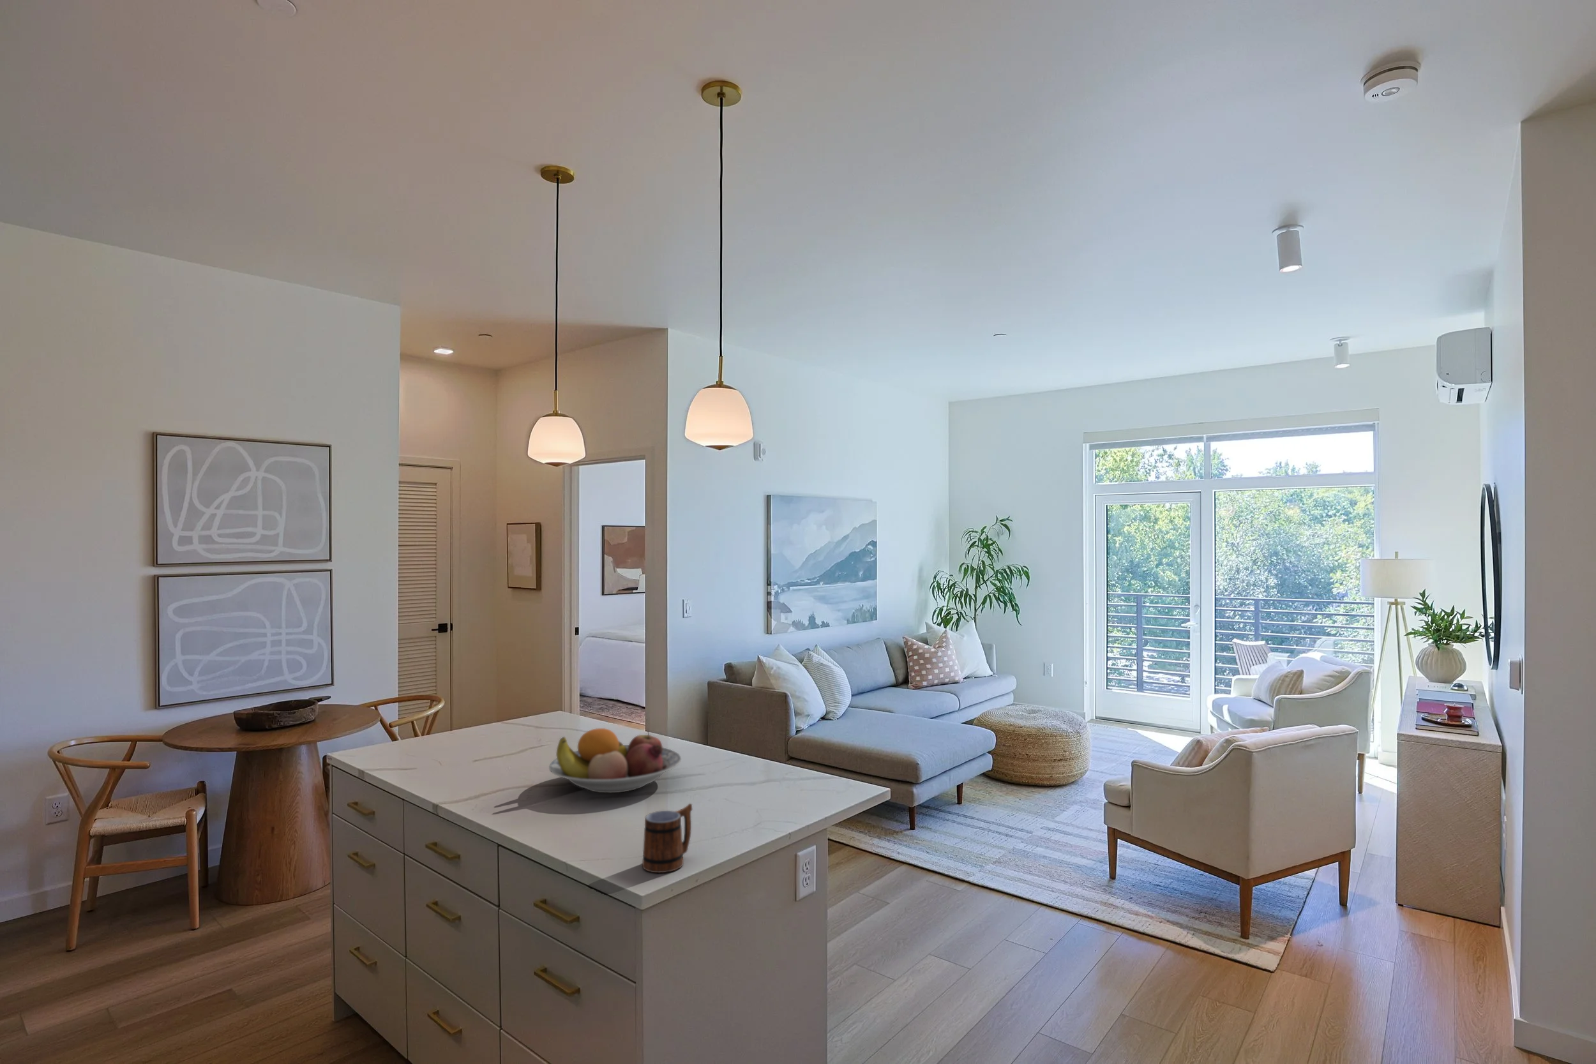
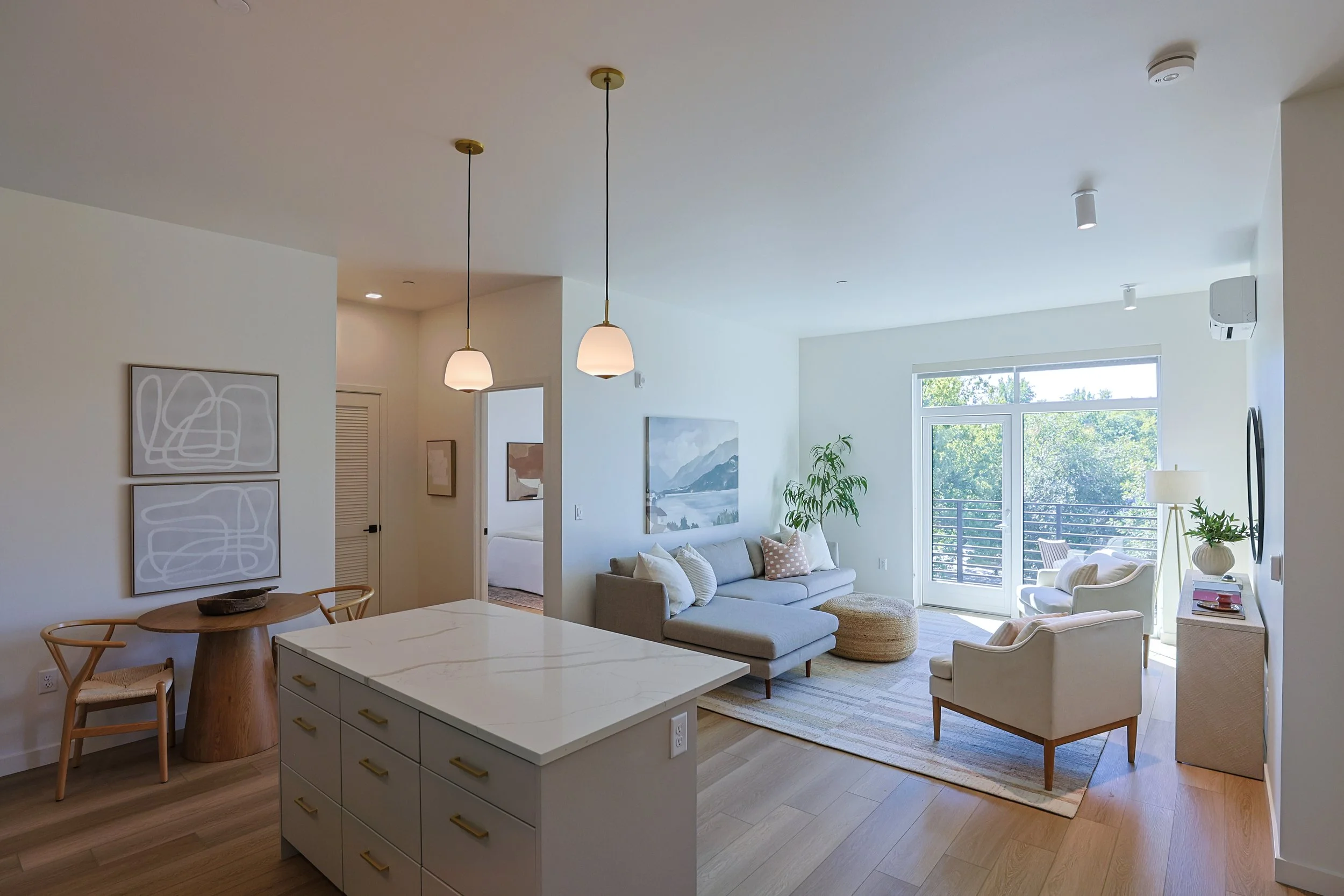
- mug (670, 836)
- fruit bowl (616, 755)
